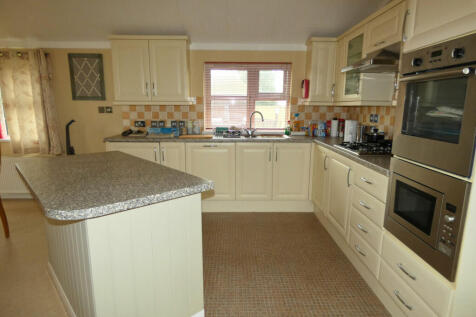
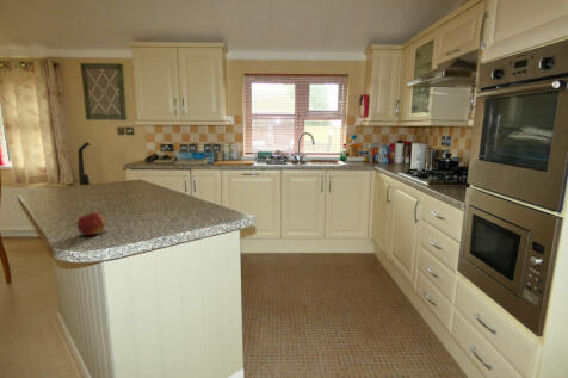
+ apple (91, 223)
